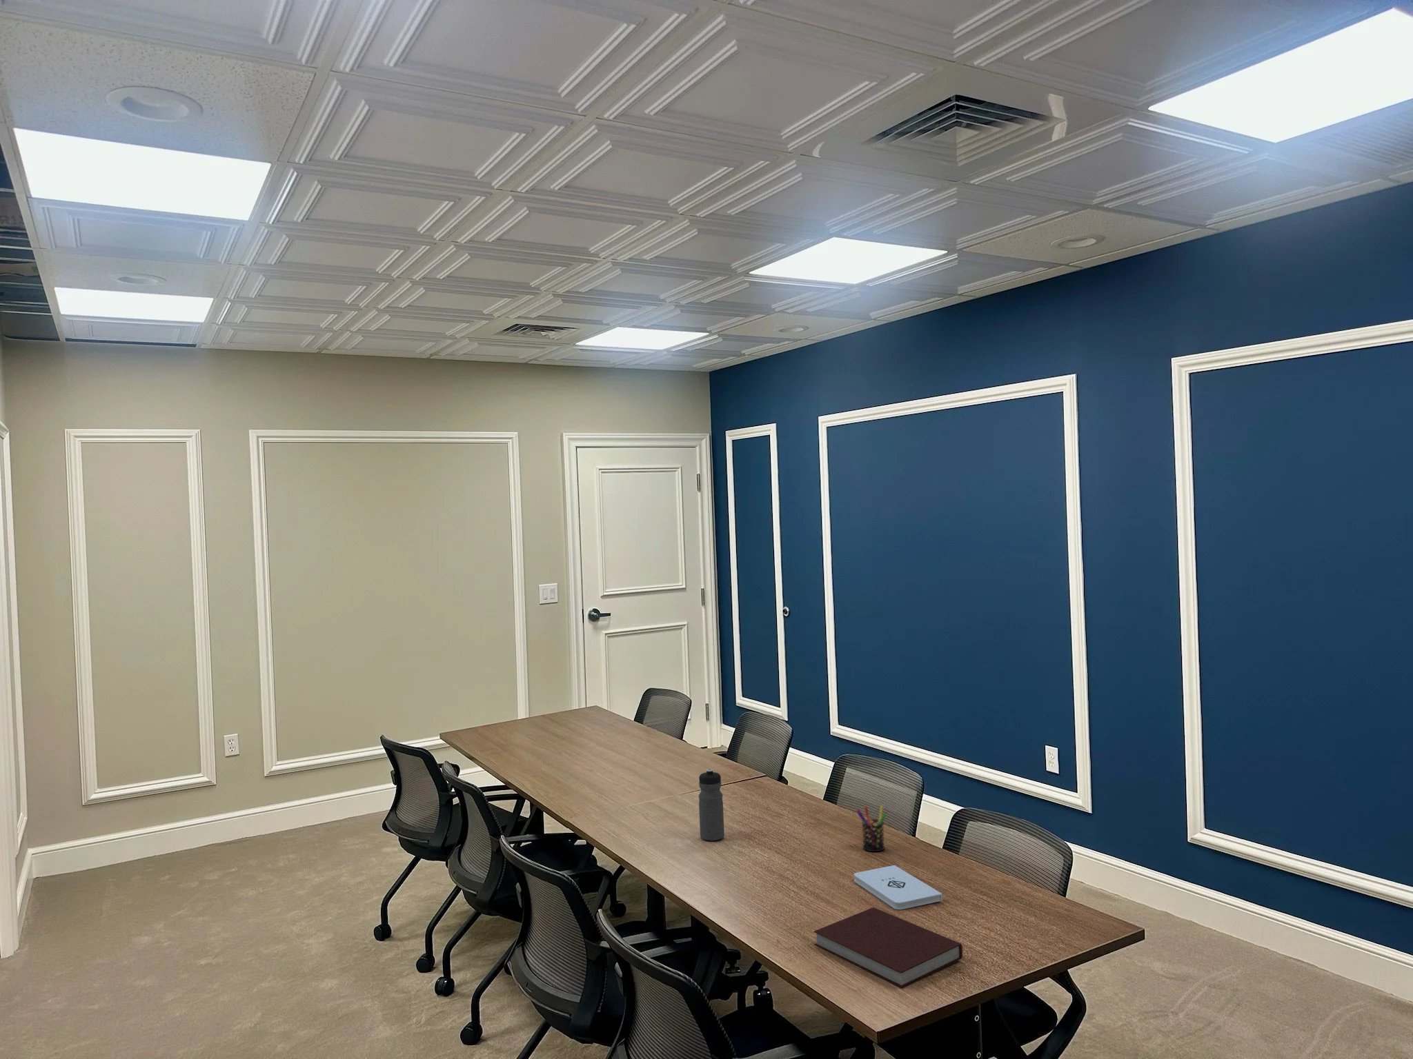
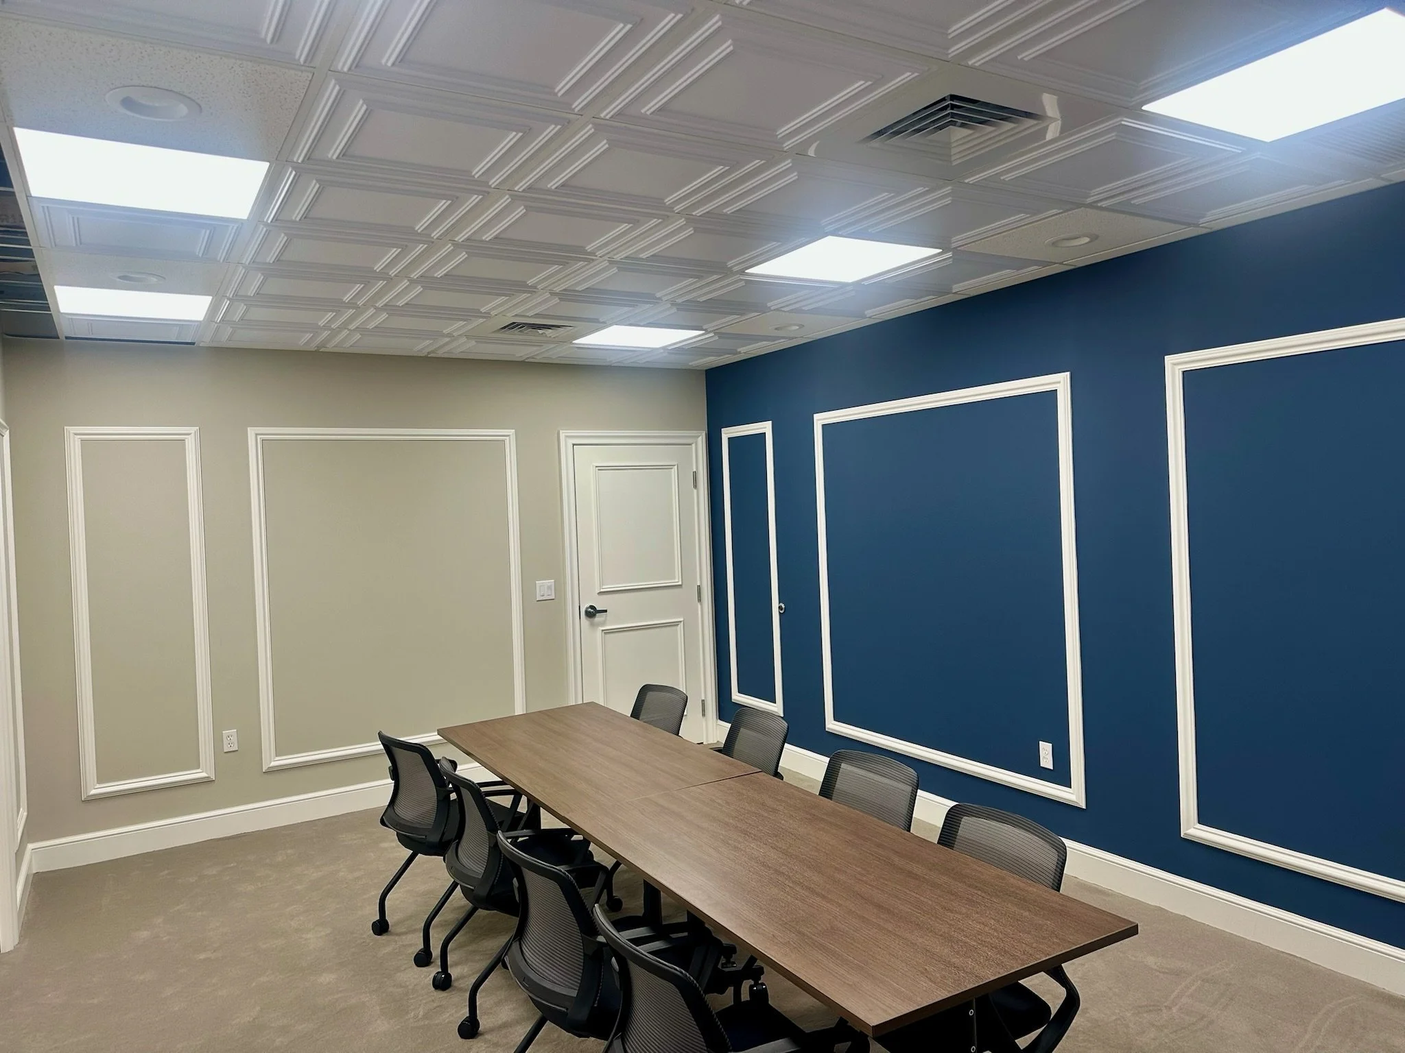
- water bottle (711, 803)
- pen holder (875, 827)
- notepad (896, 887)
- notebook (887, 943)
